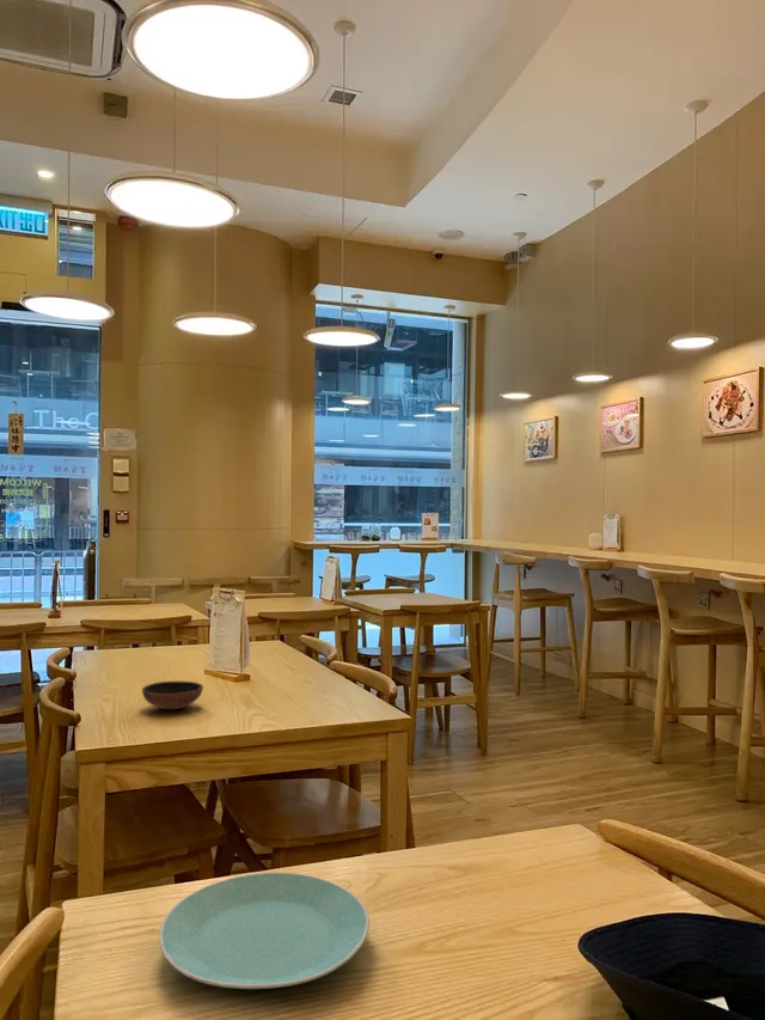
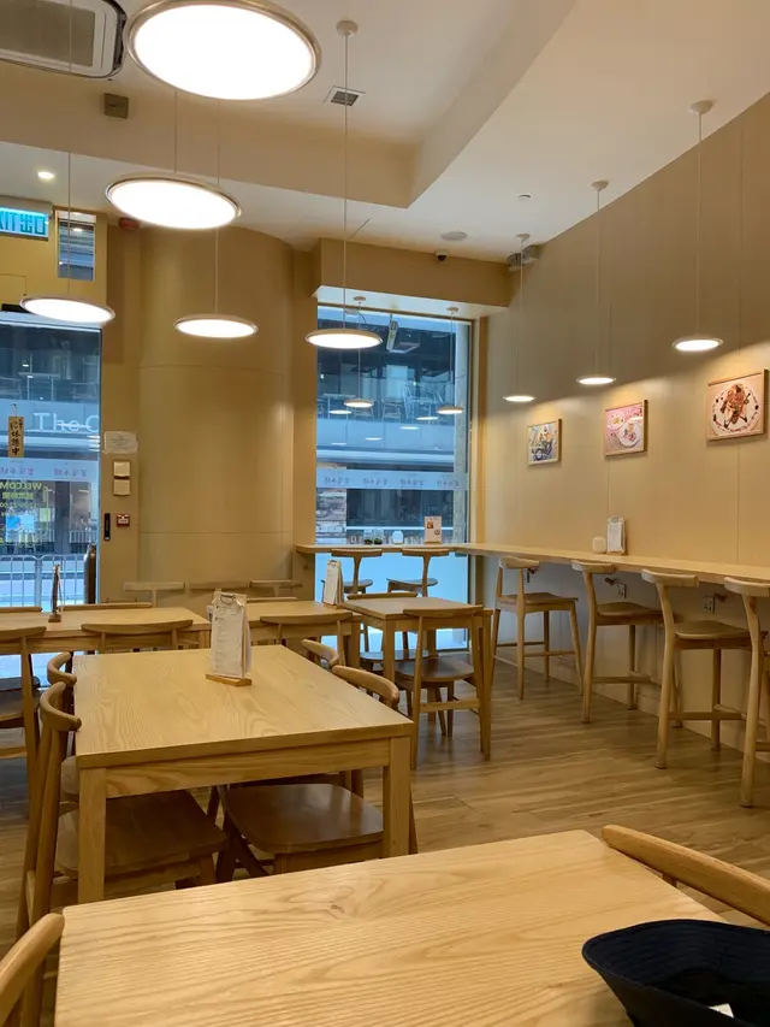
- bowl (172, 696)
- plate (265, 933)
